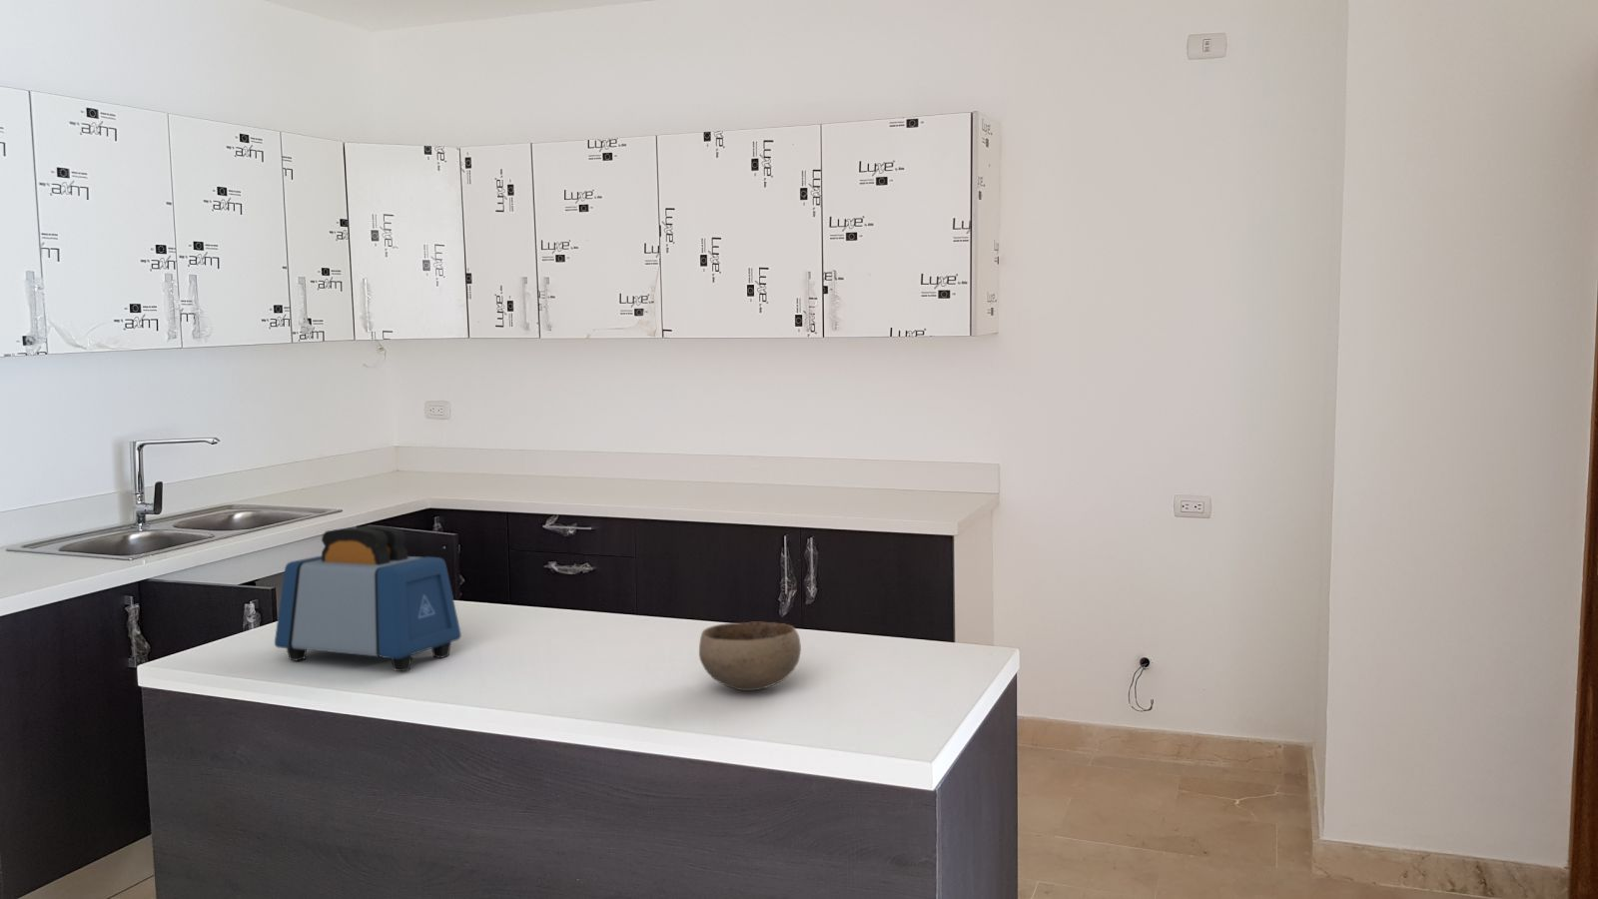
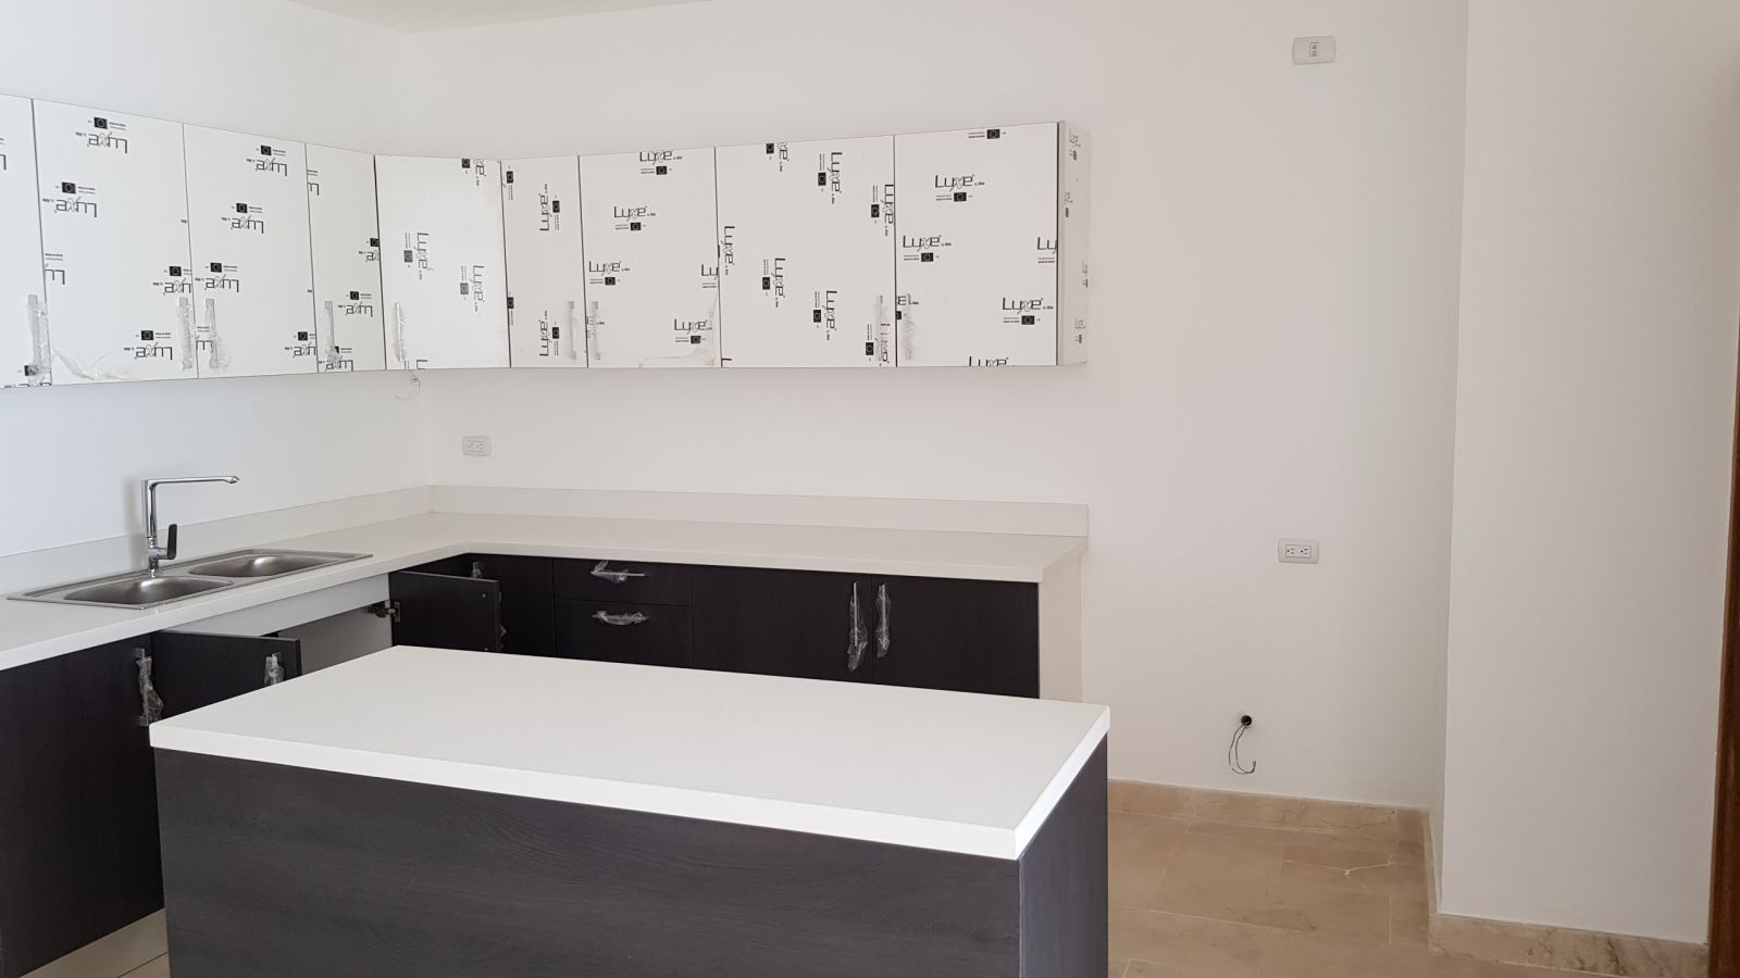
- toaster (365, 593)
- bowl (749, 658)
